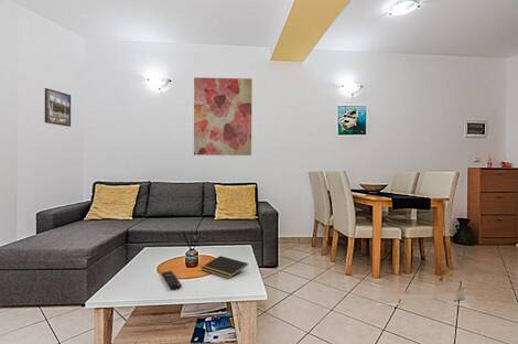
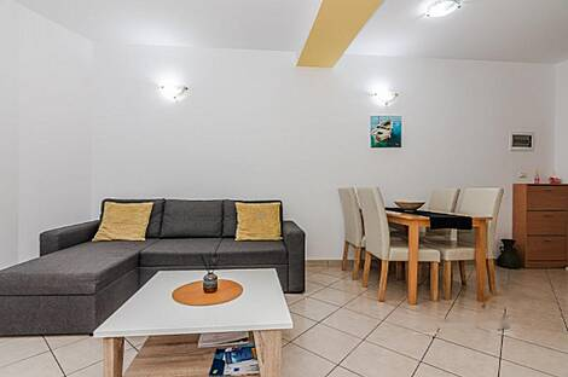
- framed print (57, 108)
- wall art (223, 116)
- remote control (171, 279)
- notepad (224, 266)
